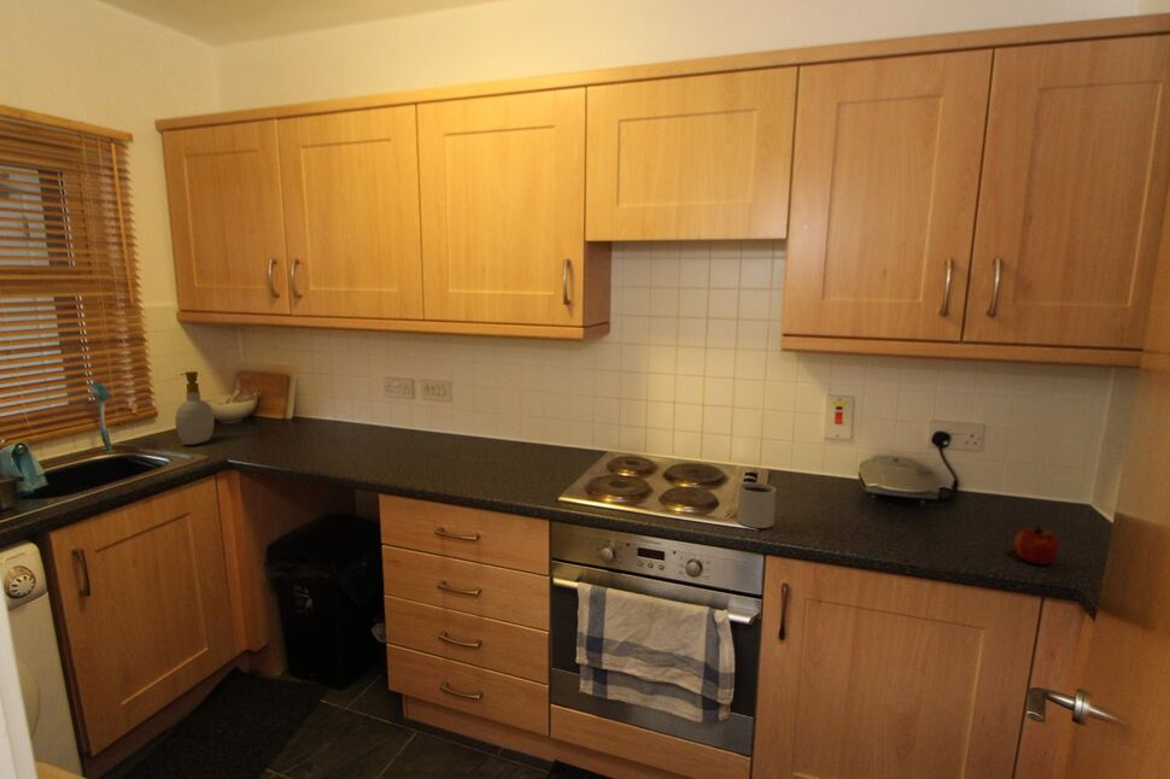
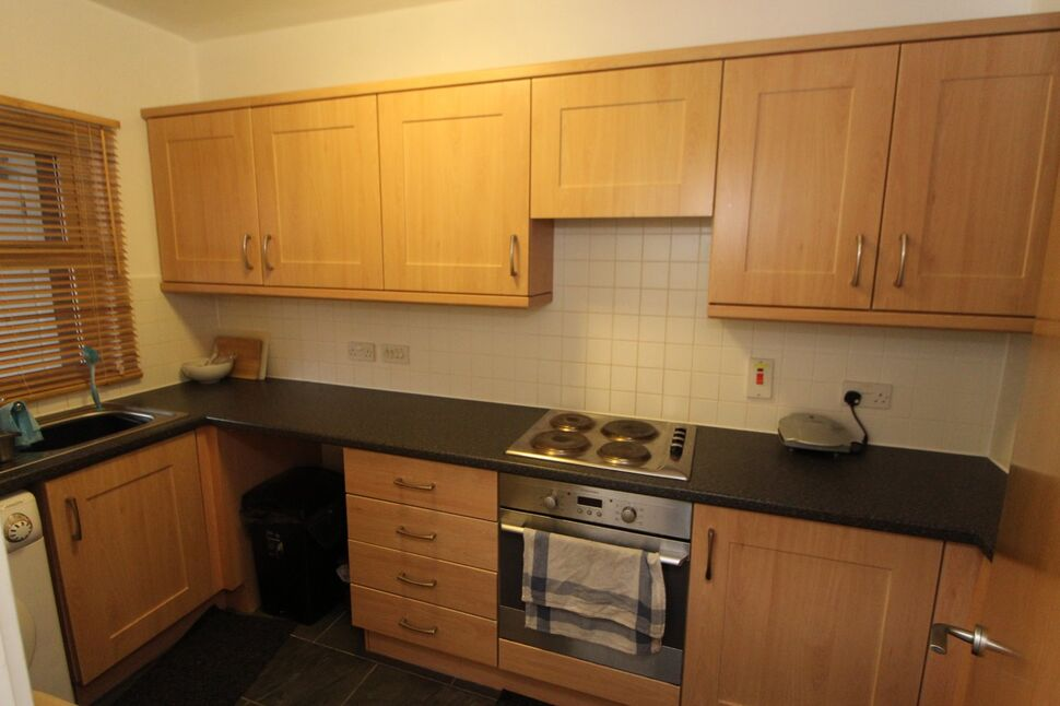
- mug (757, 503)
- soap bottle (193, 406)
- fruit (1036, 543)
